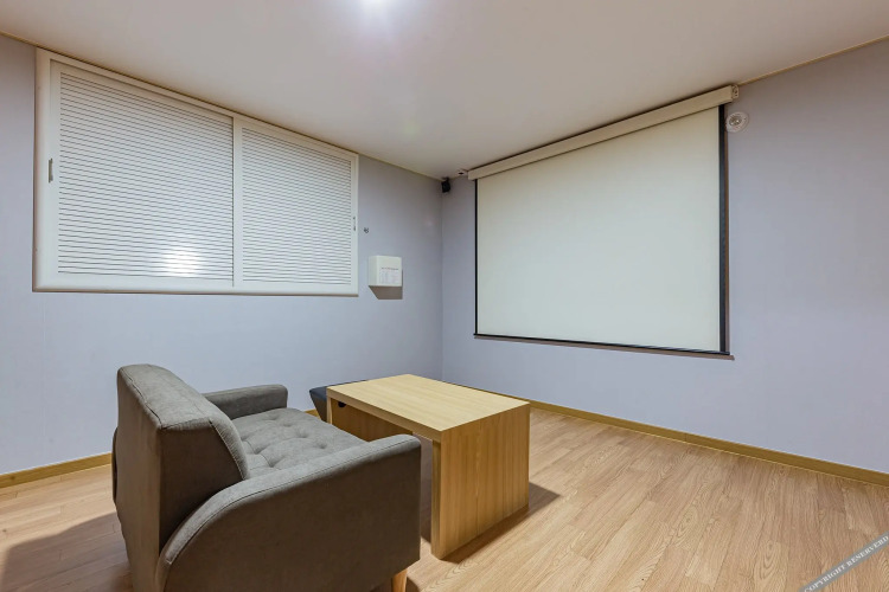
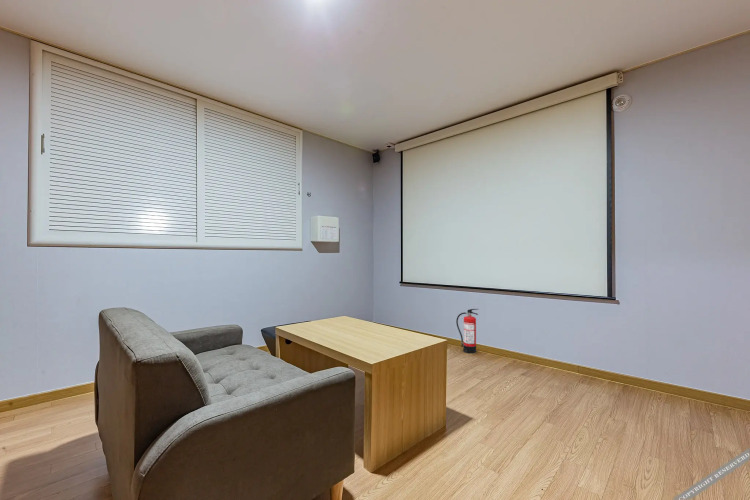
+ fire extinguisher (467, 329)
